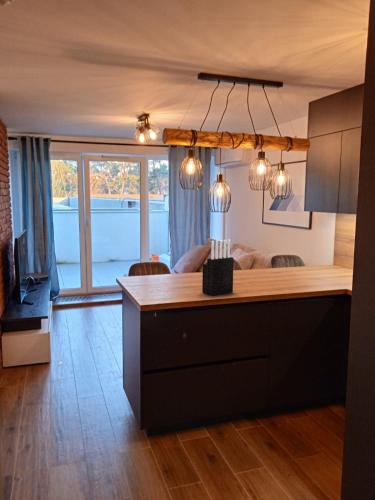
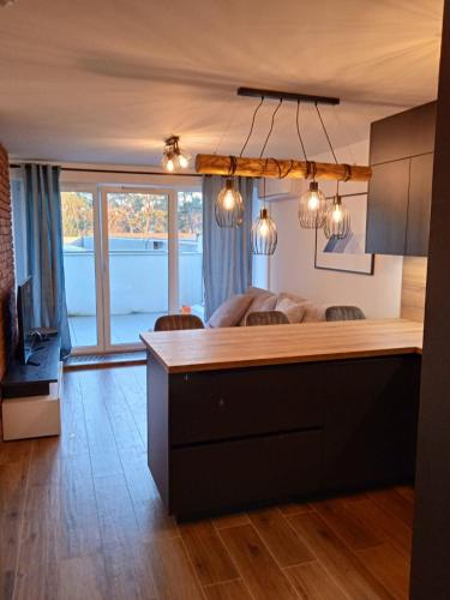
- knife block (217, 266)
